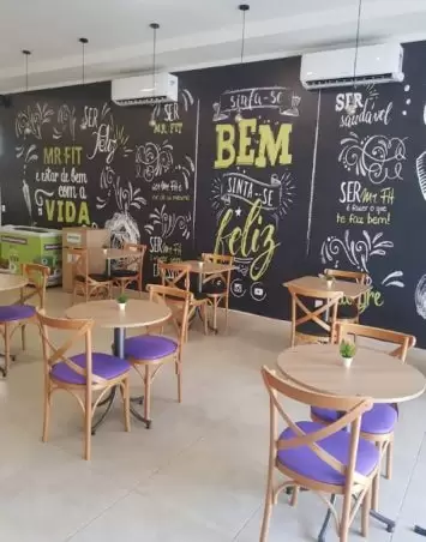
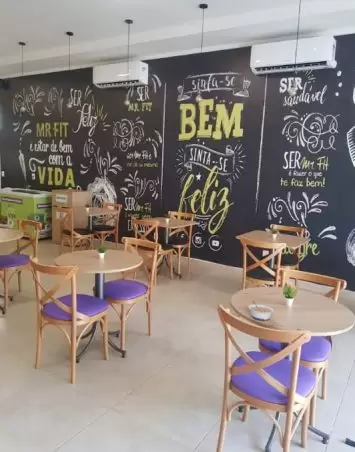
+ legume (260, 311)
